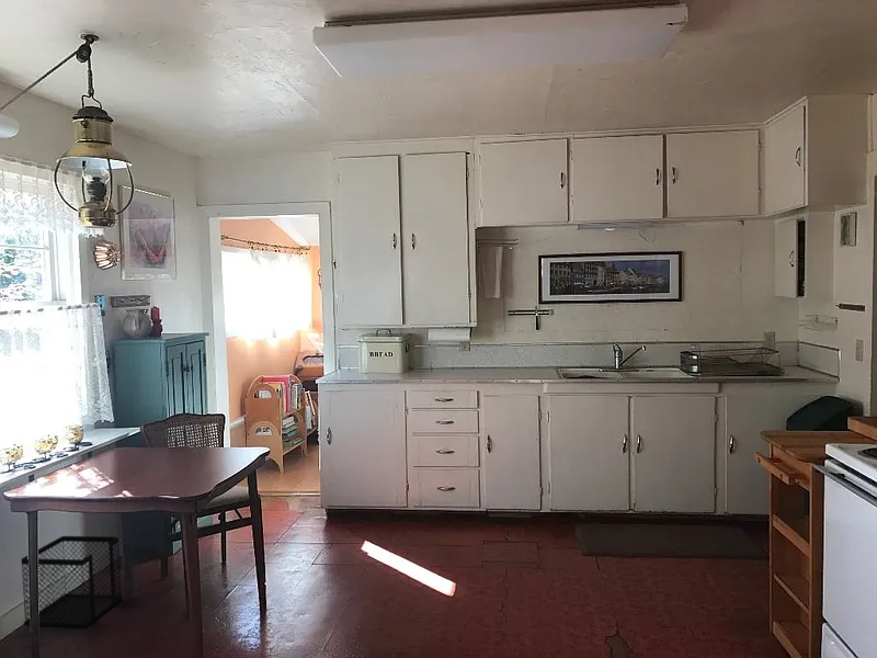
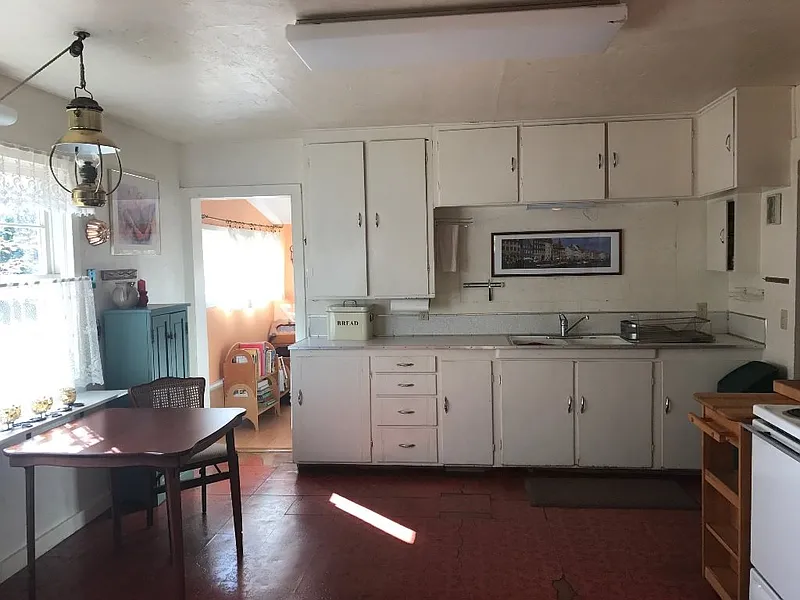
- wastebasket (73, 578)
